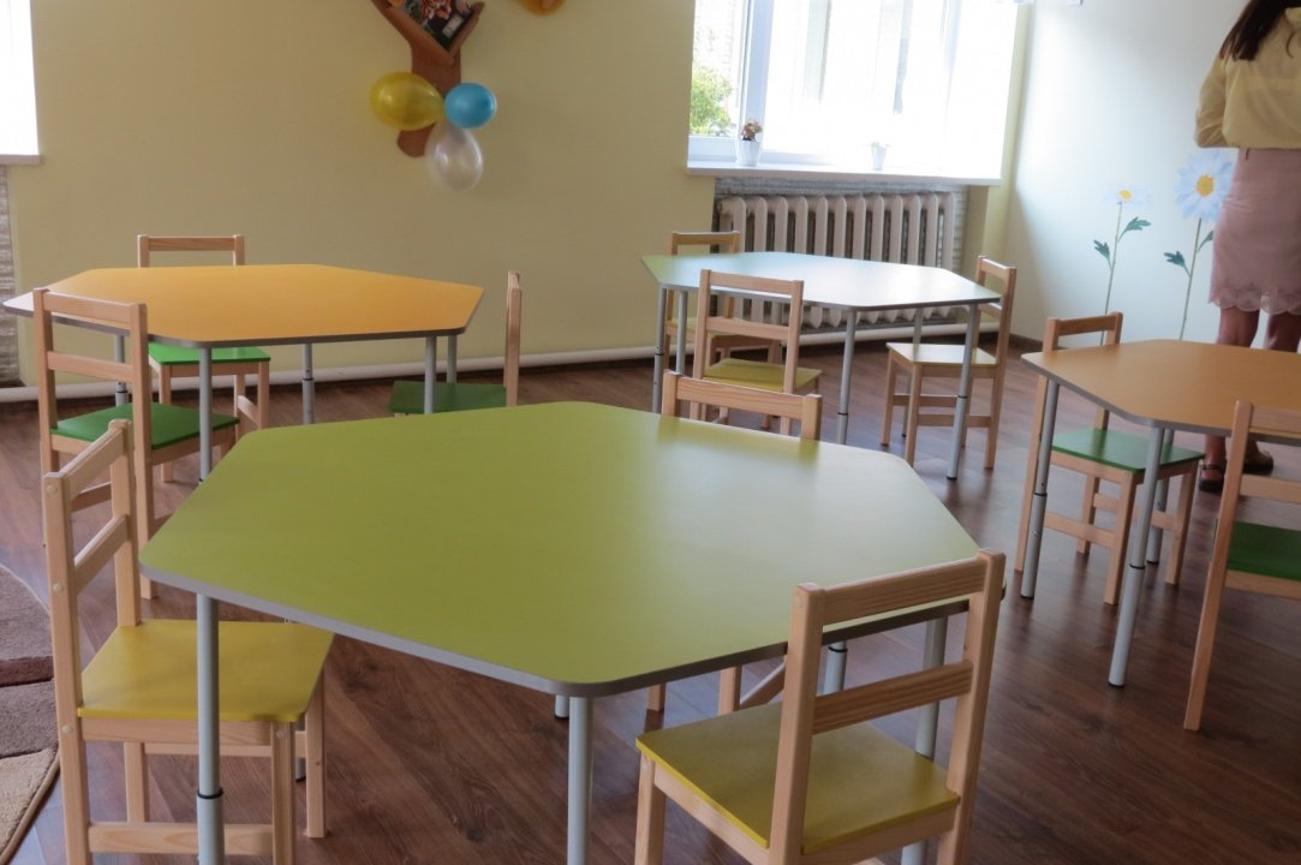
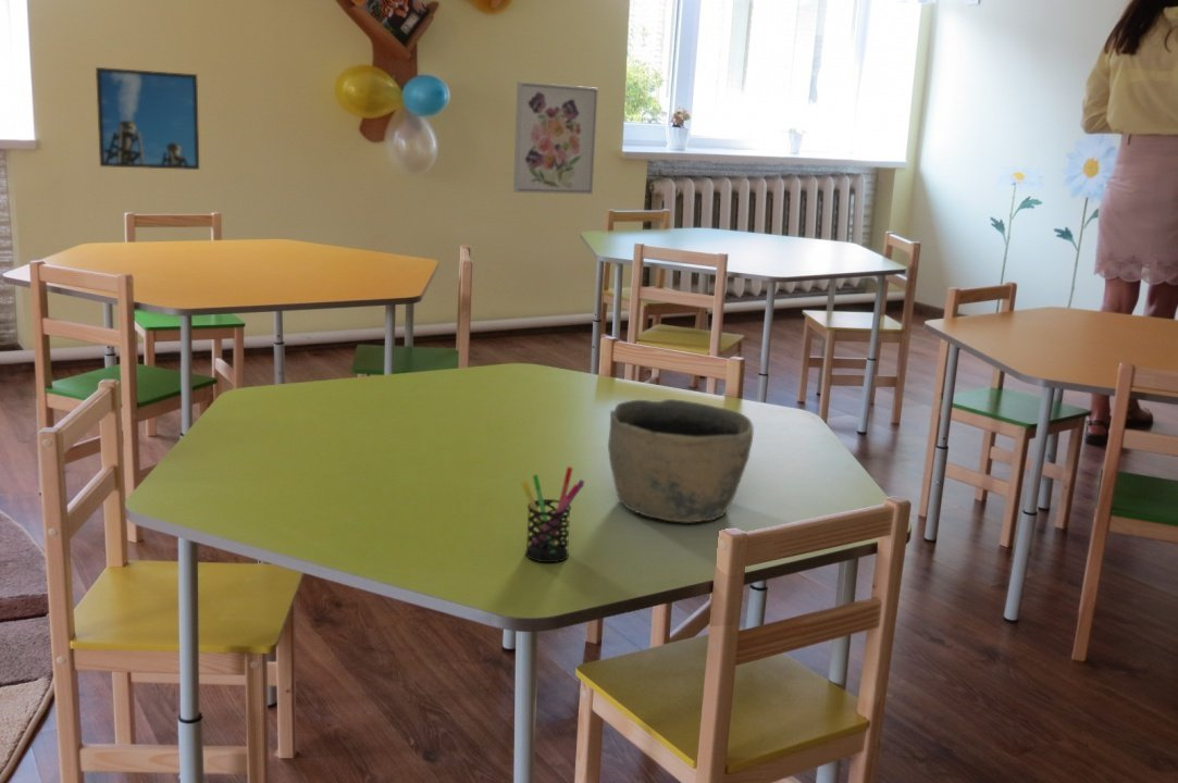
+ bowl (678, 460)
+ wall art (556, 139)
+ pen holder (548, 511)
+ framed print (149, 120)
